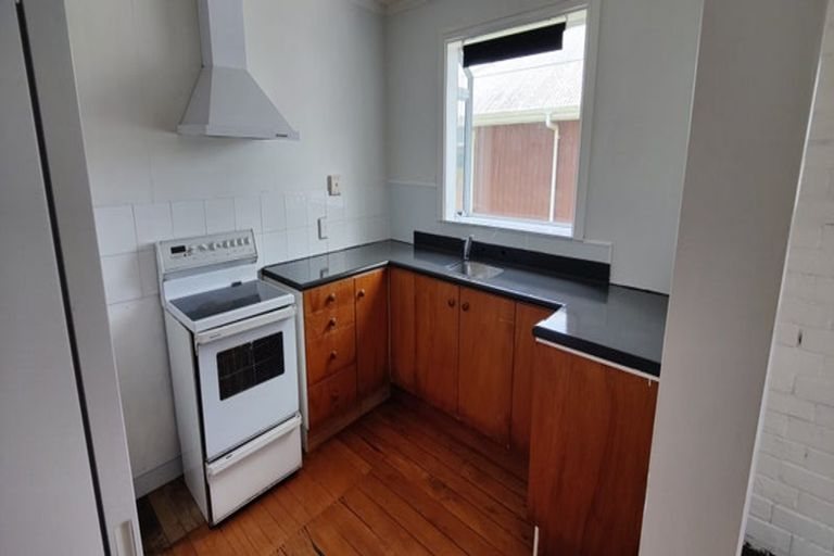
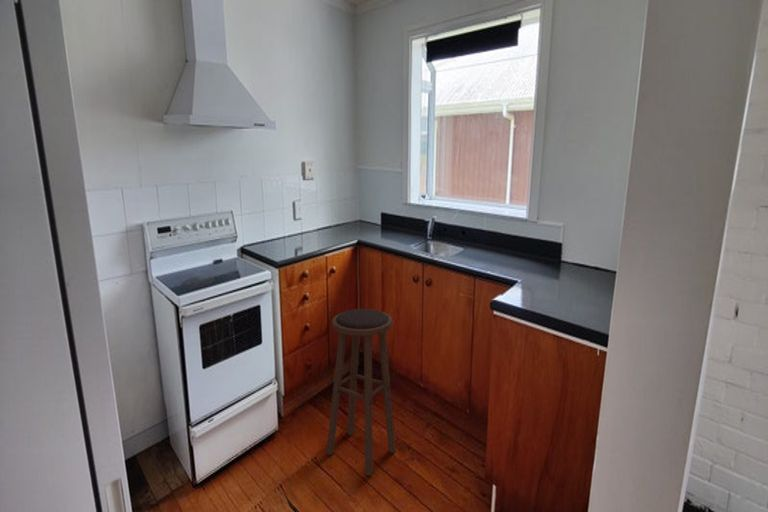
+ stool (364, 387)
